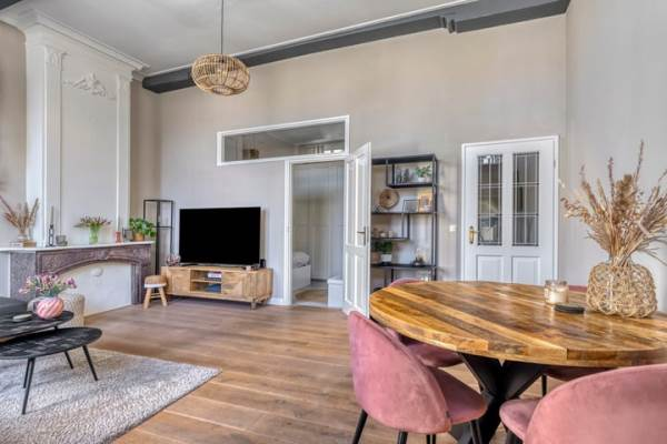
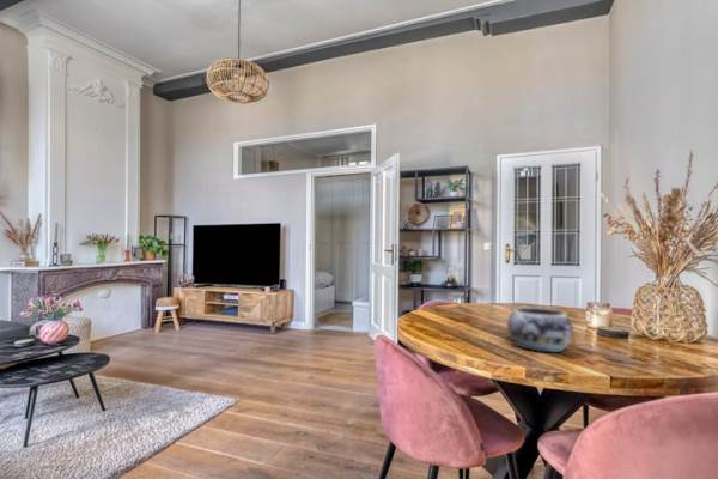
+ decorative bowl (538, 328)
